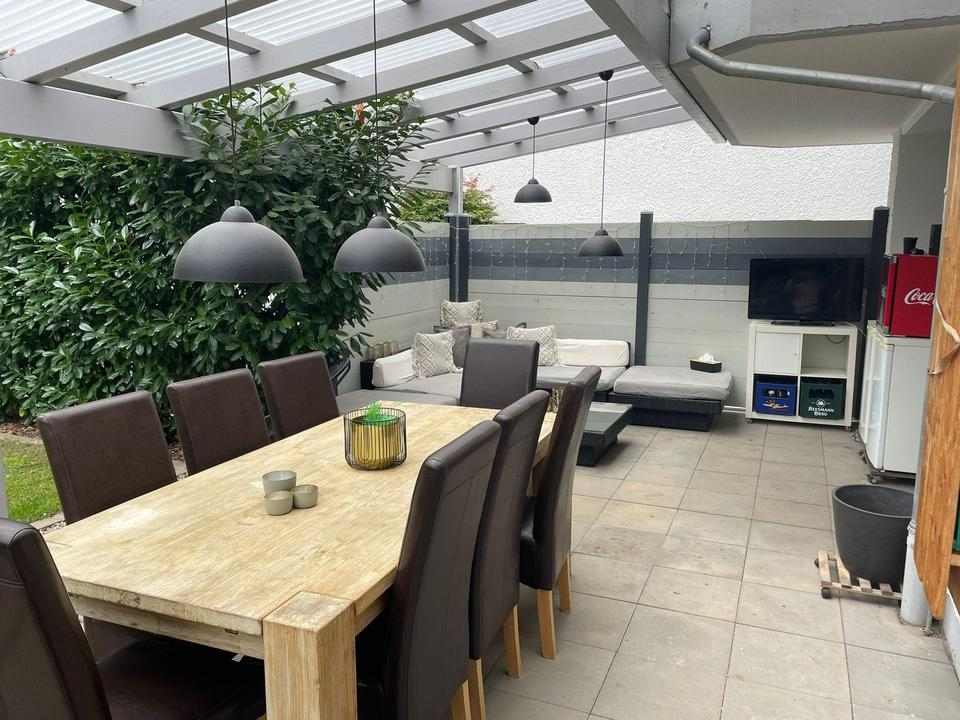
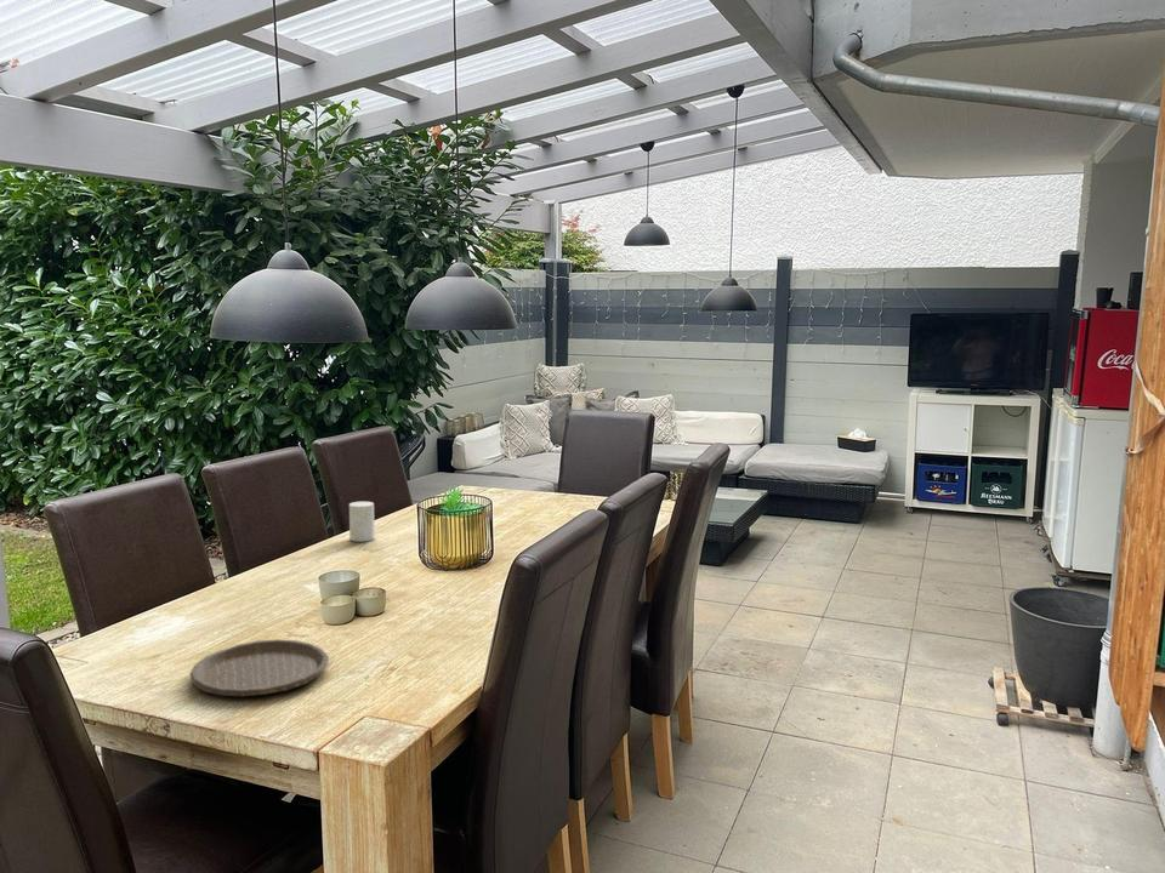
+ plate (261, 668)
+ cup (362, 520)
